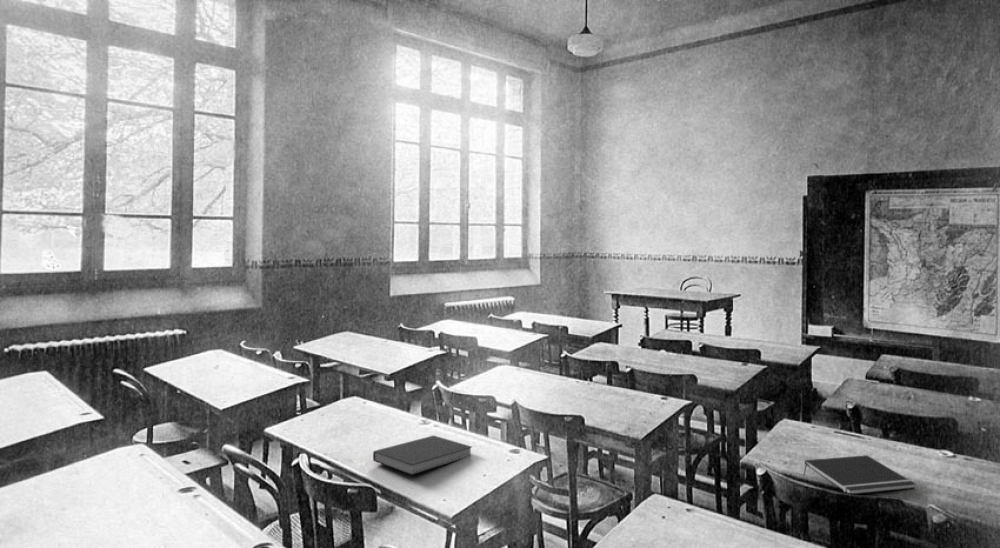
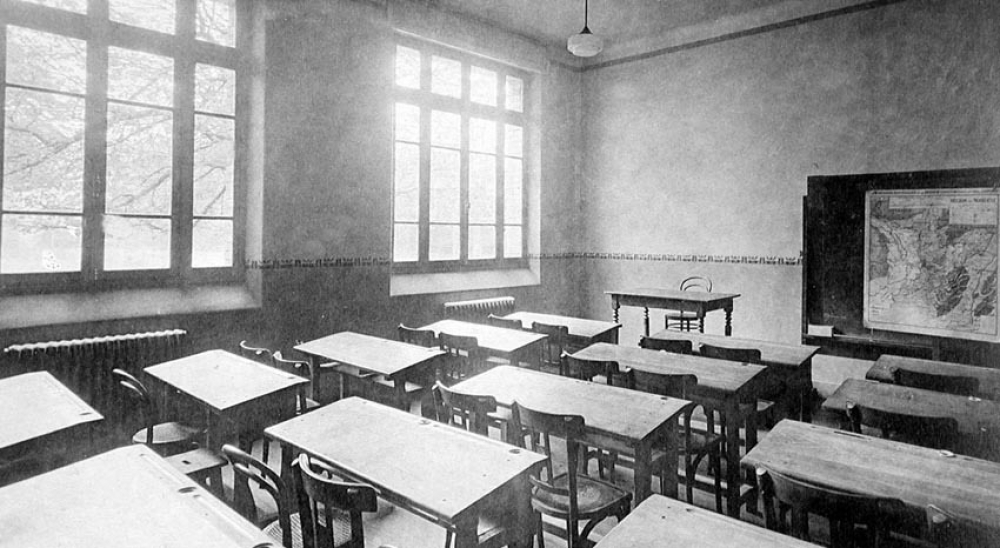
- notepad (858, 473)
- notebook (423, 453)
